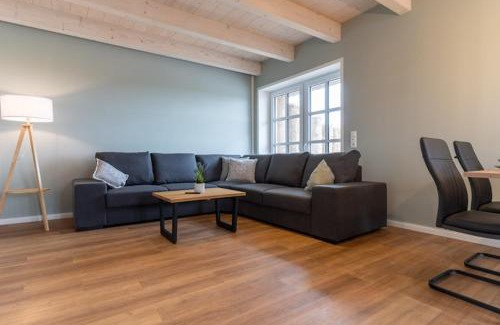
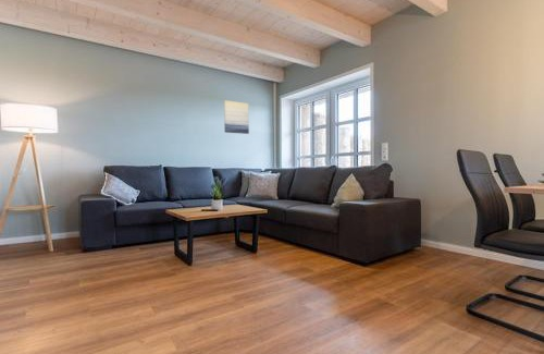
+ wall art (236, 118)
